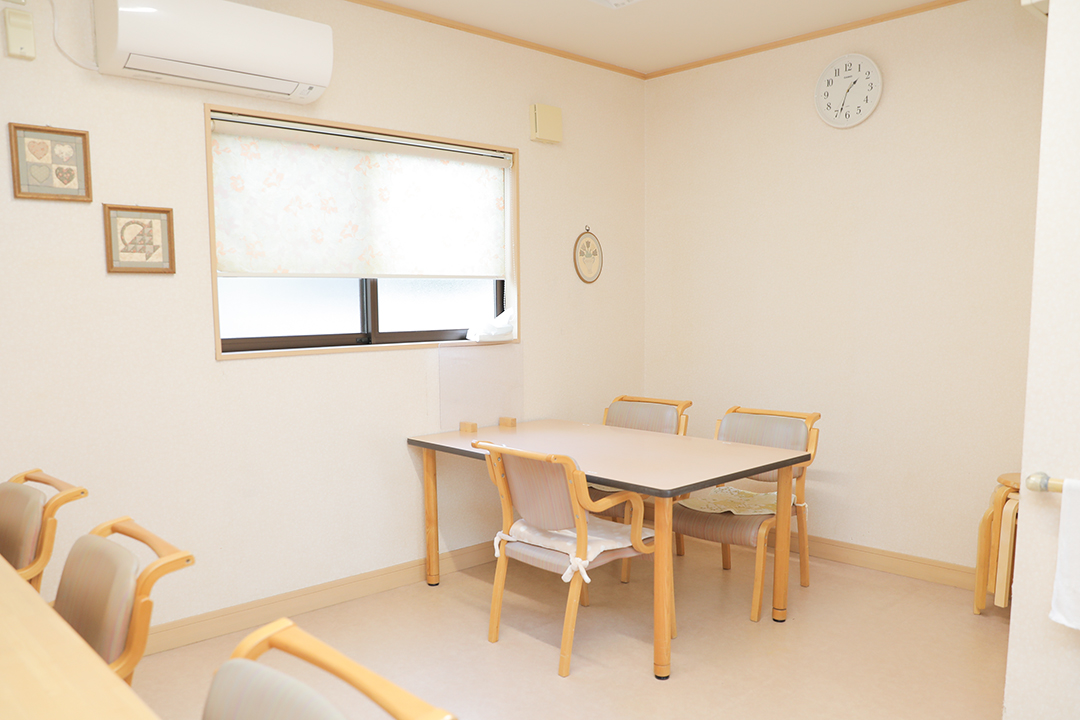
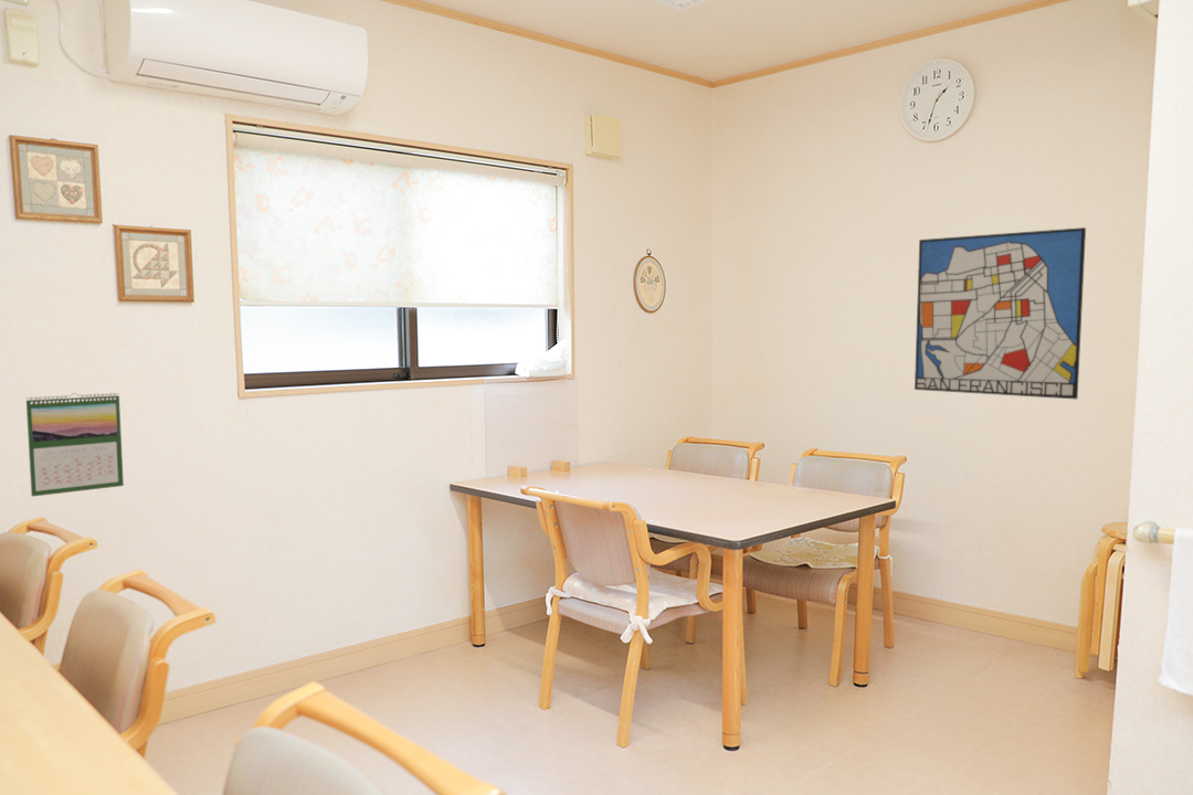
+ wall art (993, 315)
+ calendar (76, 442)
